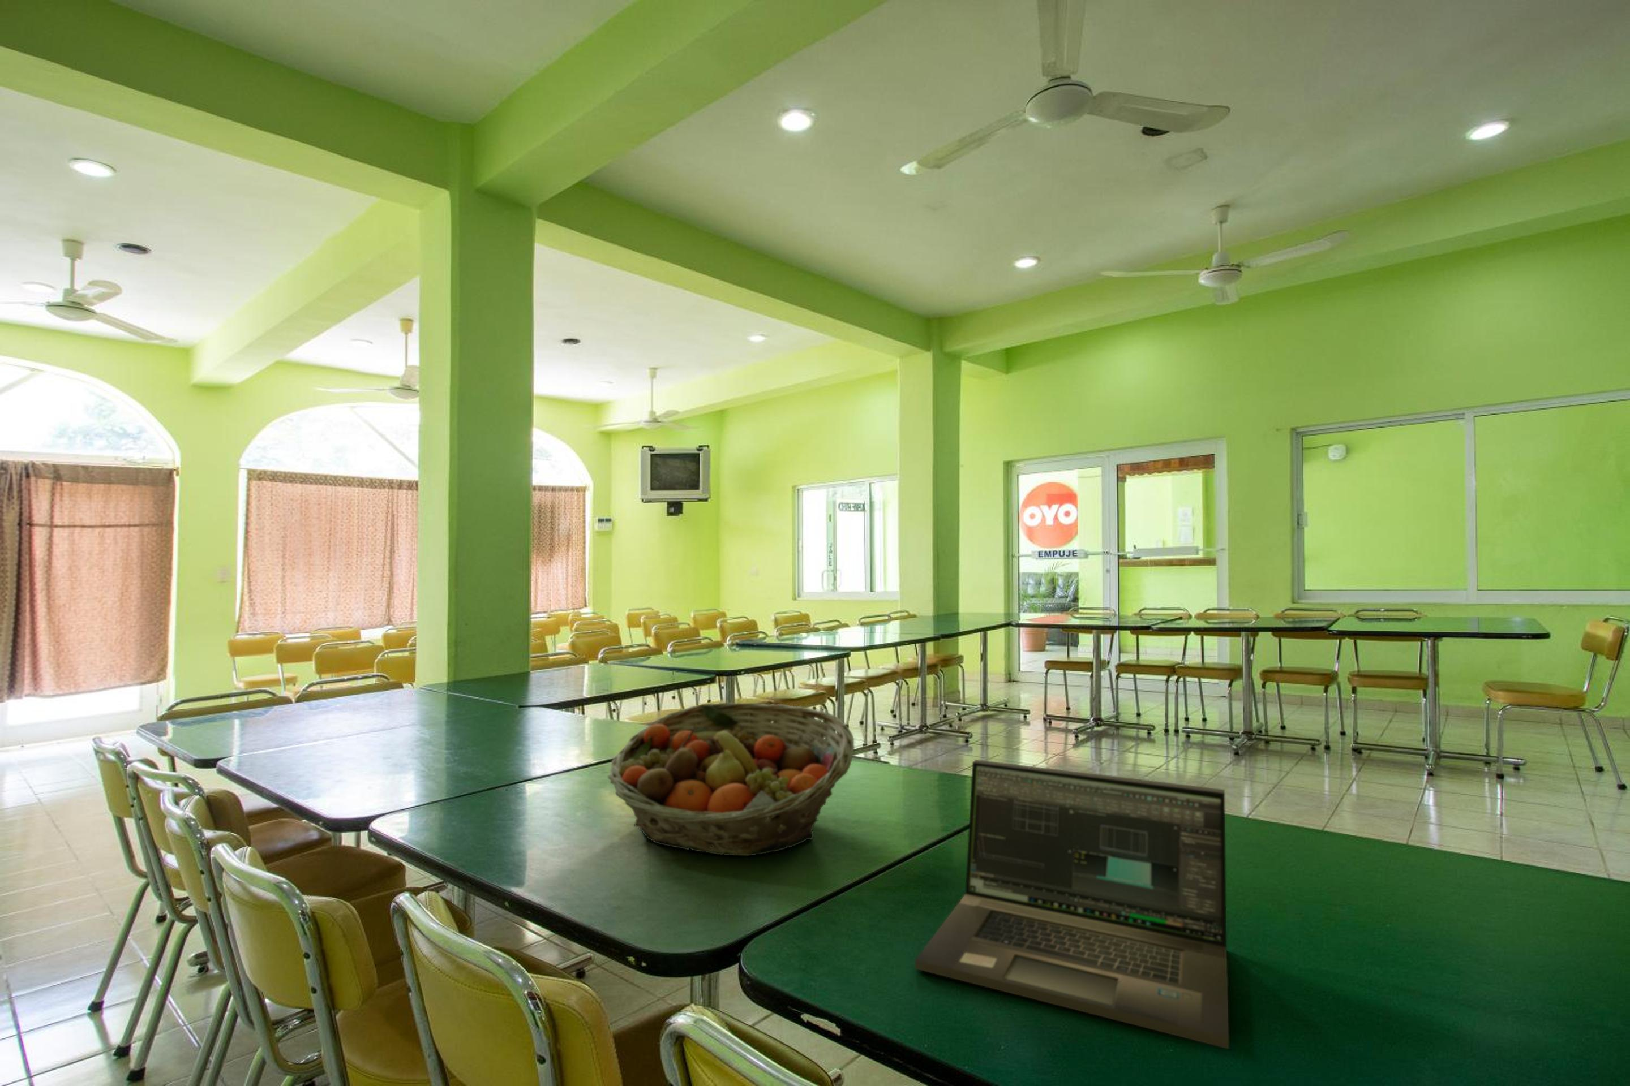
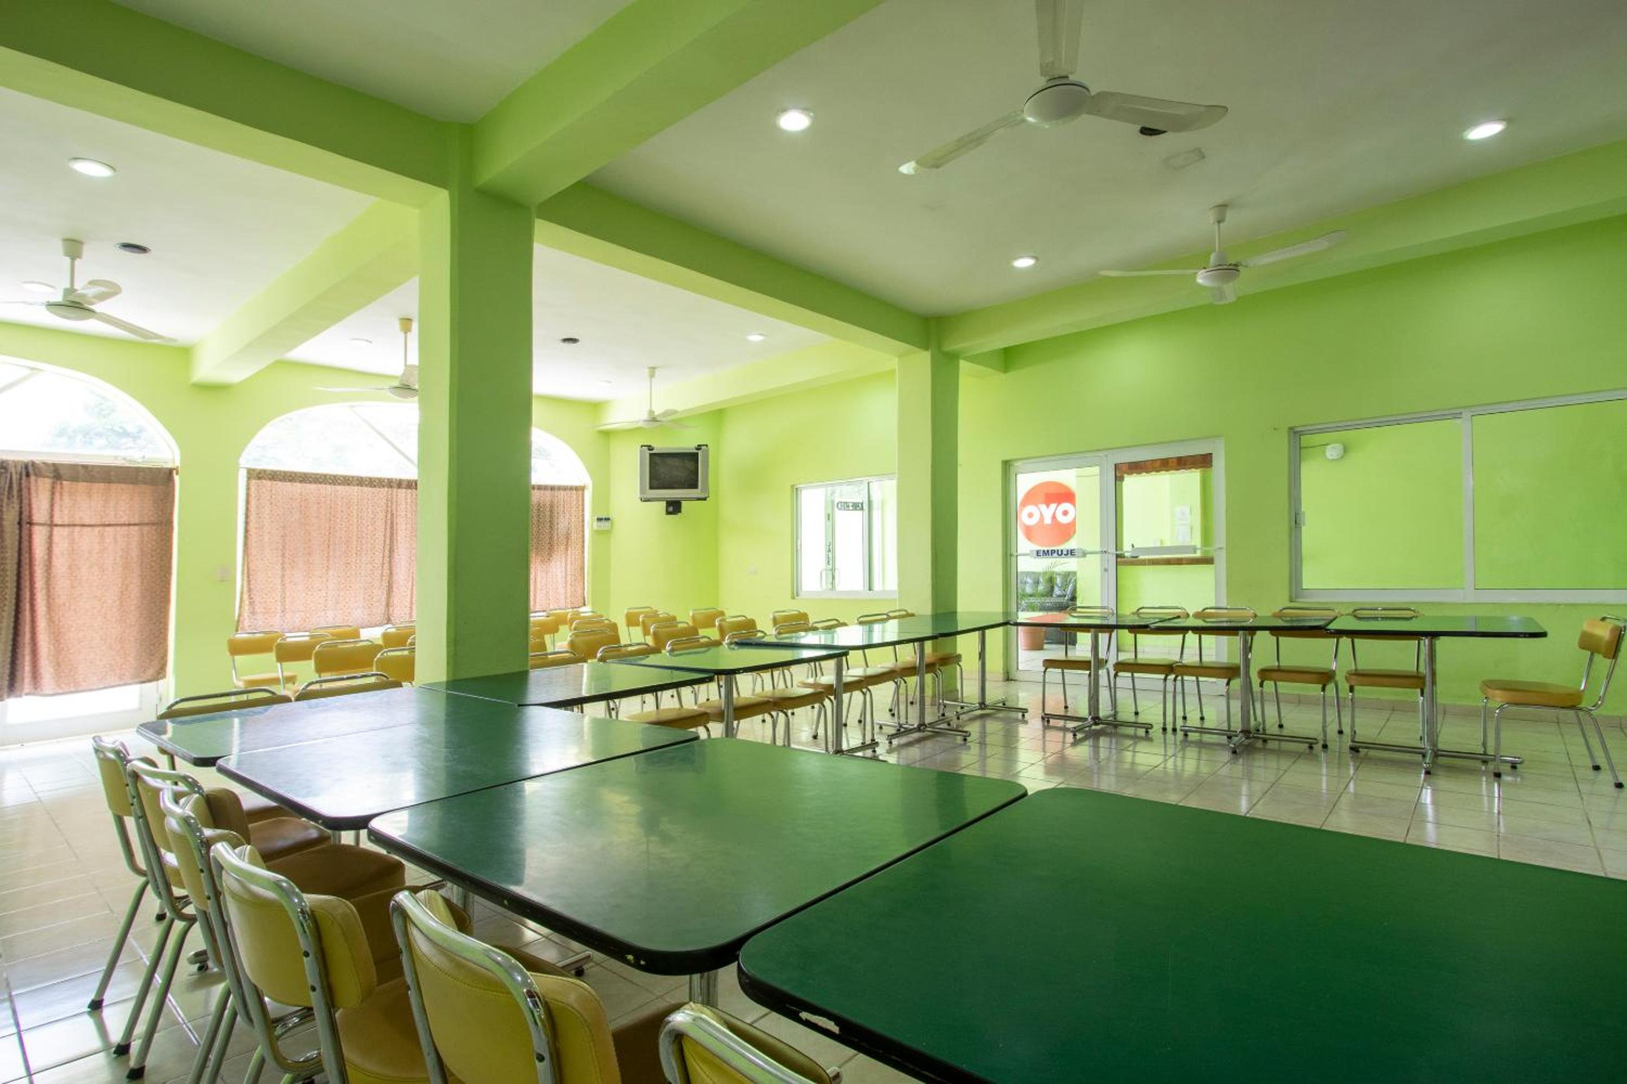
- fruit basket (731, 772)
- laptop (1077, 875)
